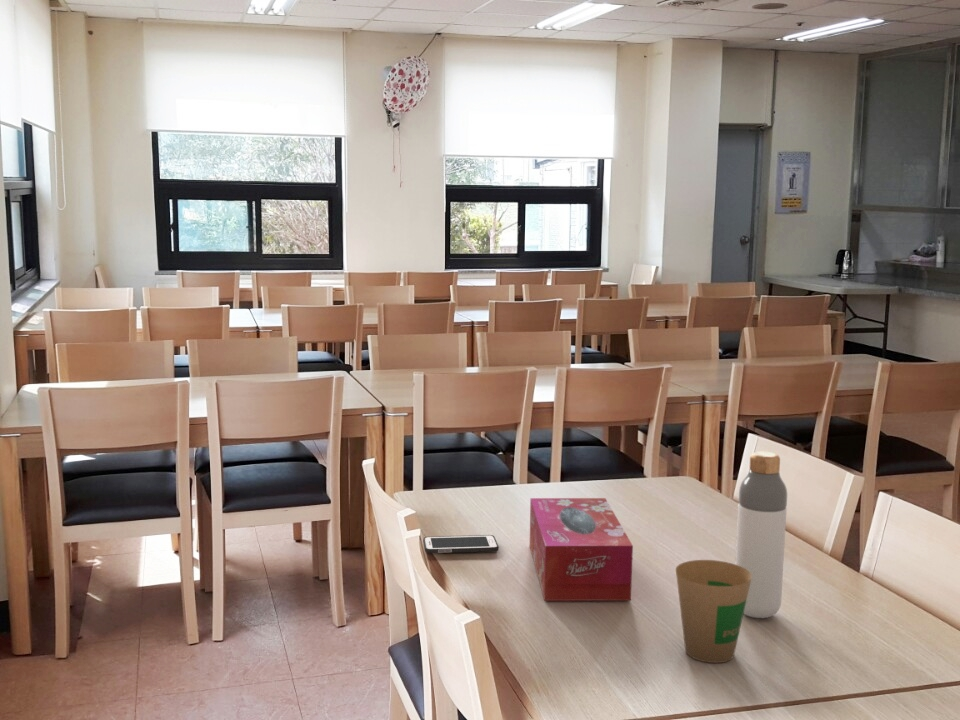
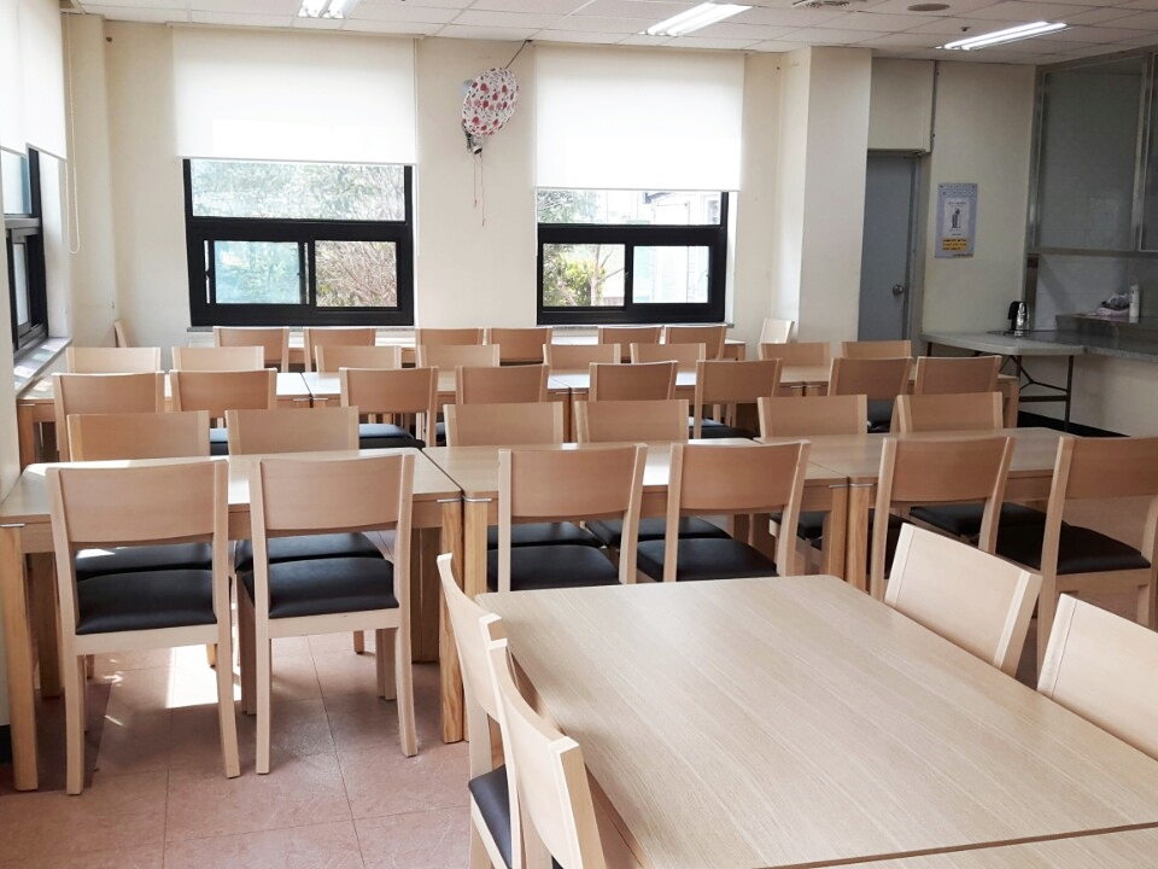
- paper cup (711, 612)
- cell phone (460, 544)
- bottle (760, 534)
- tissue box (577, 545)
